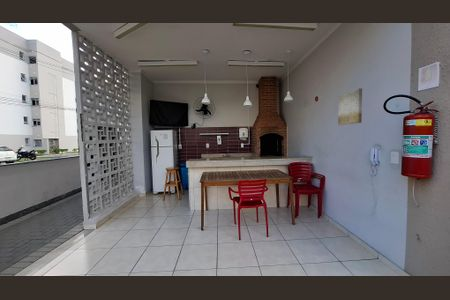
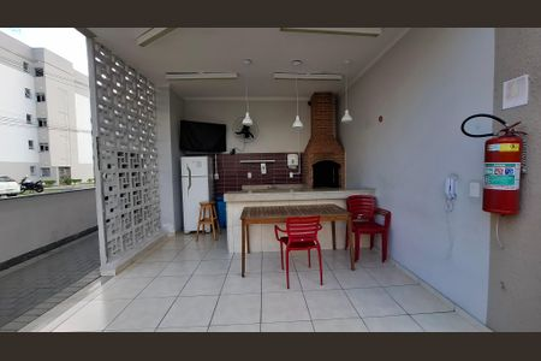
- wall art (349, 108)
